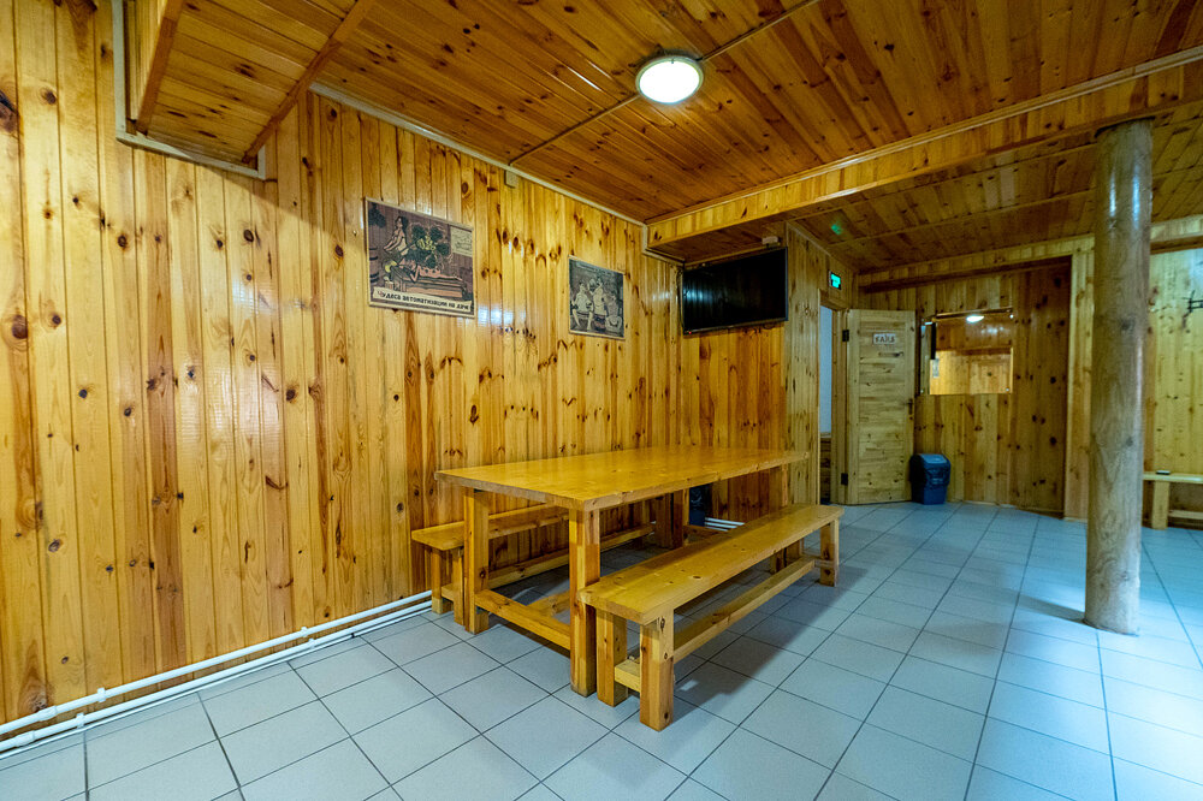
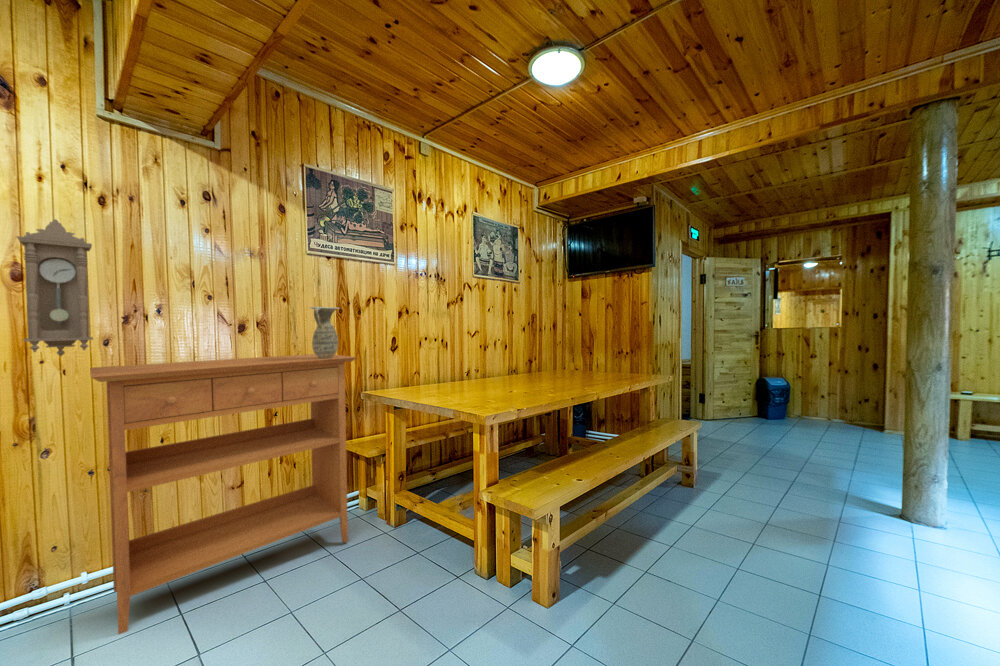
+ console table (241, 464)
+ ceramic jug (325, 332)
+ pendulum clock (58, 289)
